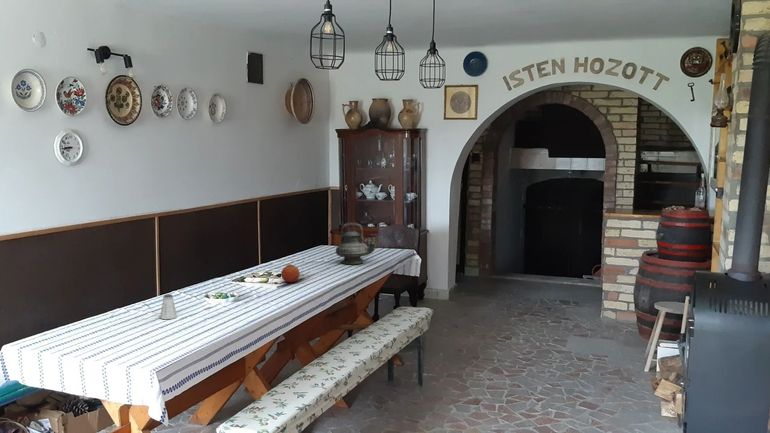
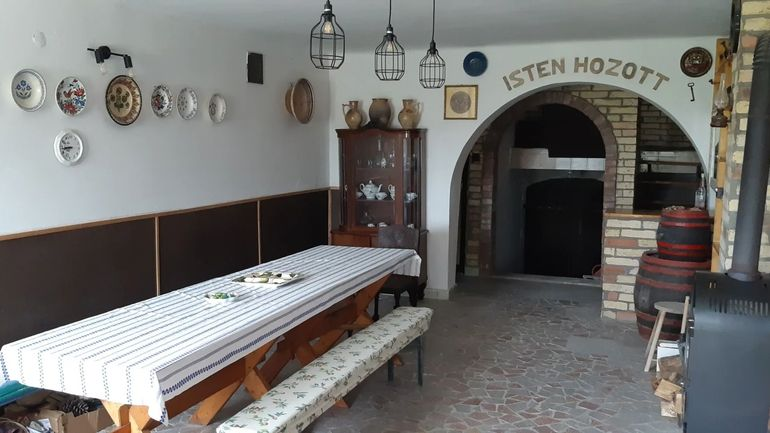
- saltshaker (168, 306)
- teapot (357, 242)
- fruit (290, 273)
